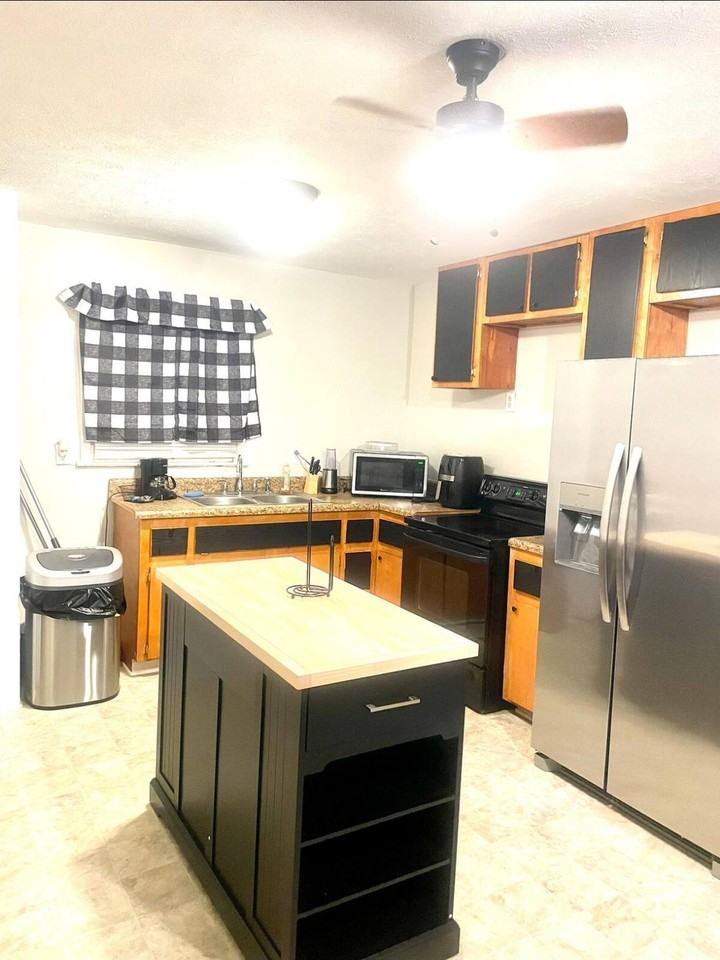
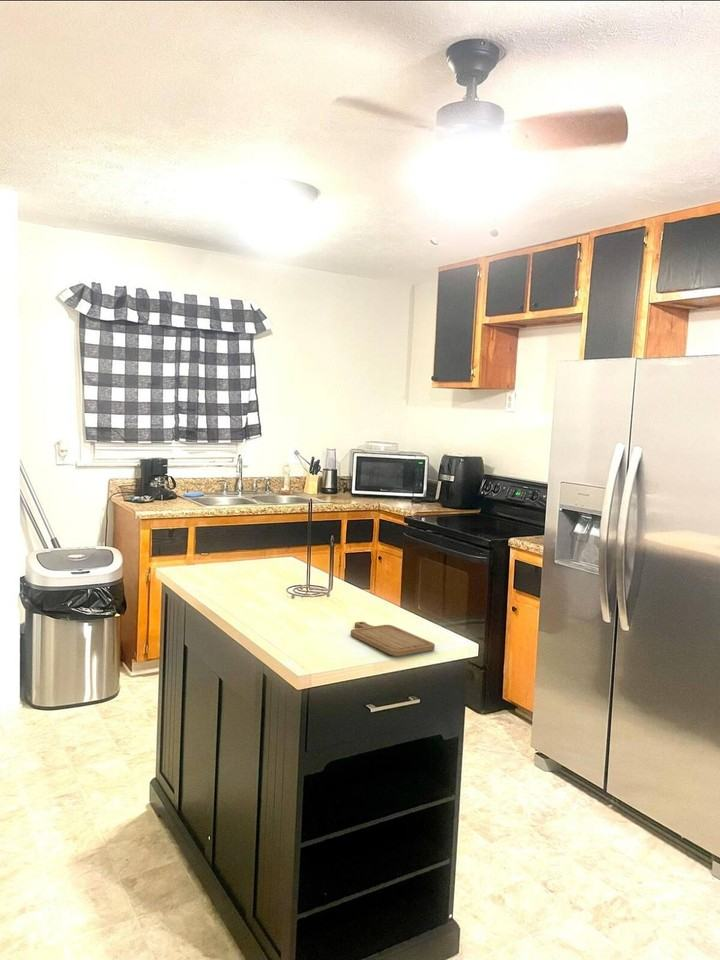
+ chopping board (385, 636)
